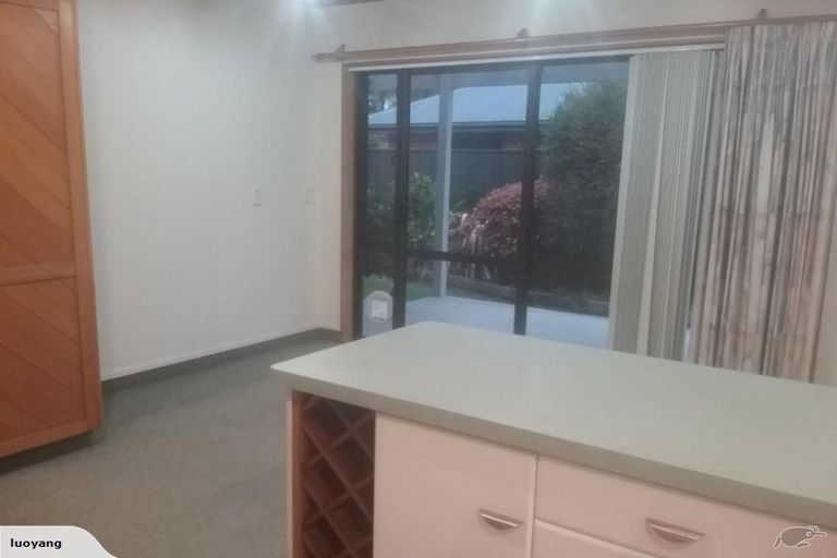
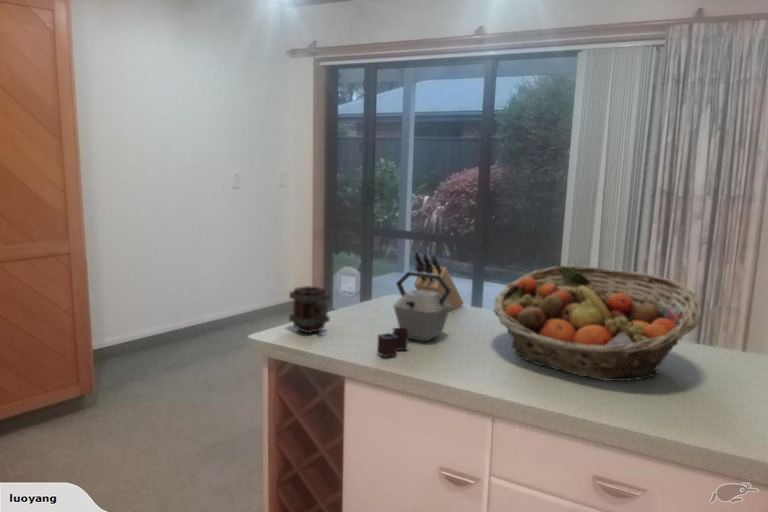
+ mug (311, 310)
+ fruit basket (588, 317)
+ kettle (409, 310)
+ knife block (436, 279)
